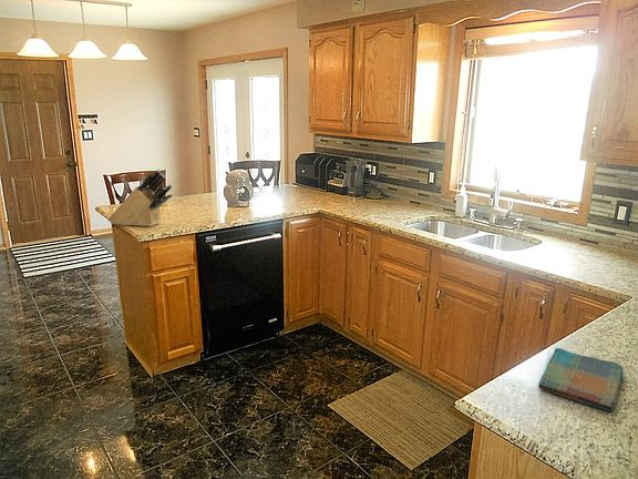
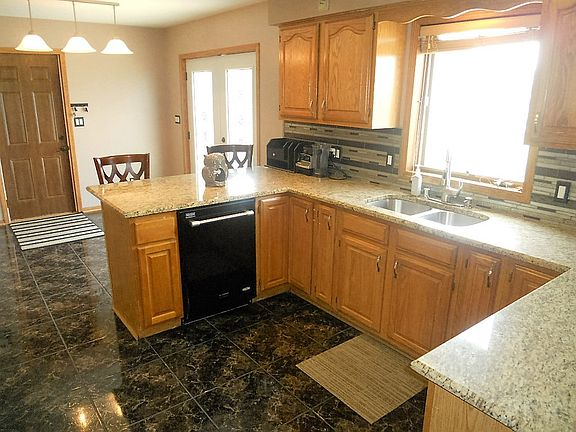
- dish towel (582, 376)
- knife block (140, 196)
